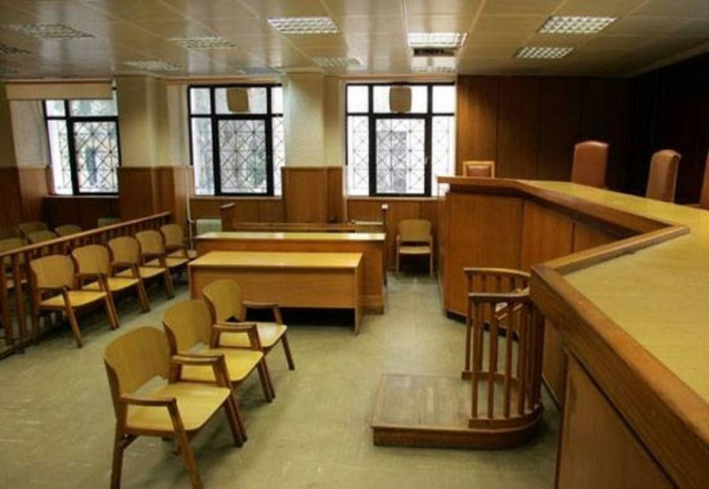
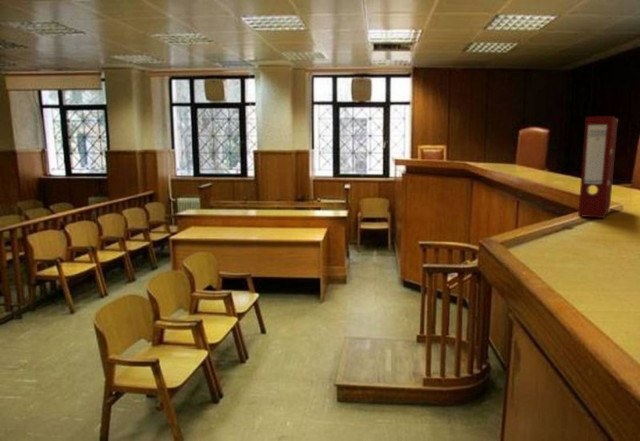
+ binder (599, 165)
